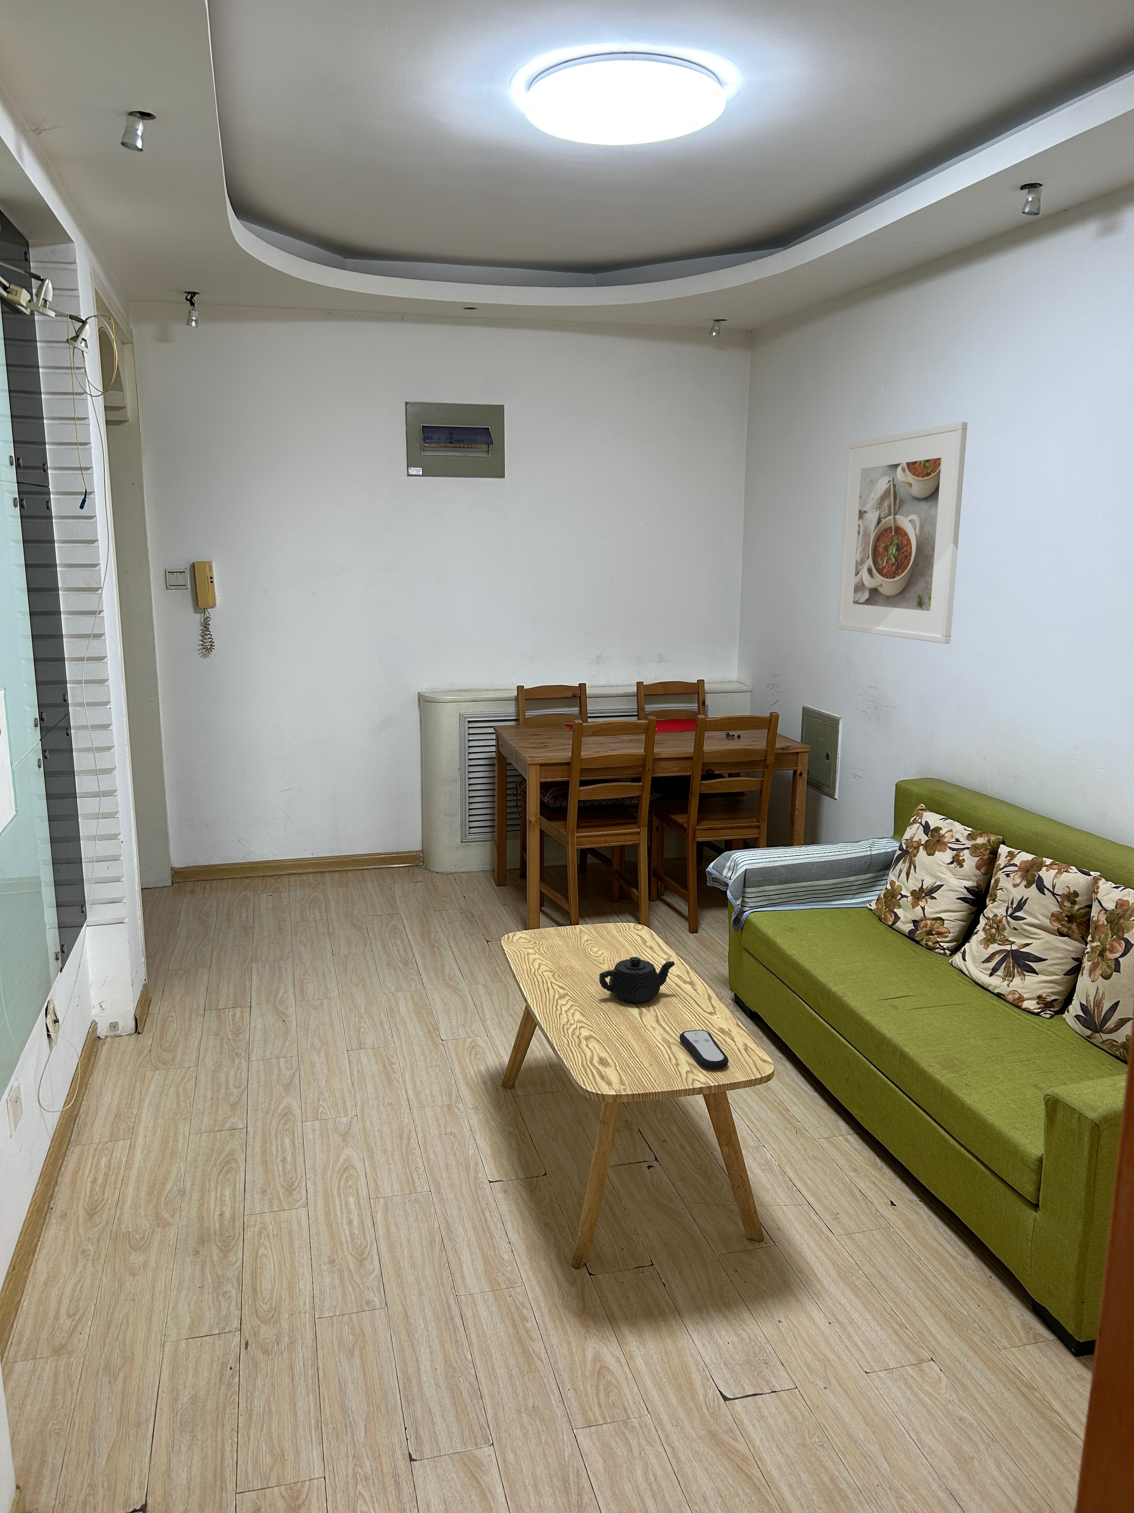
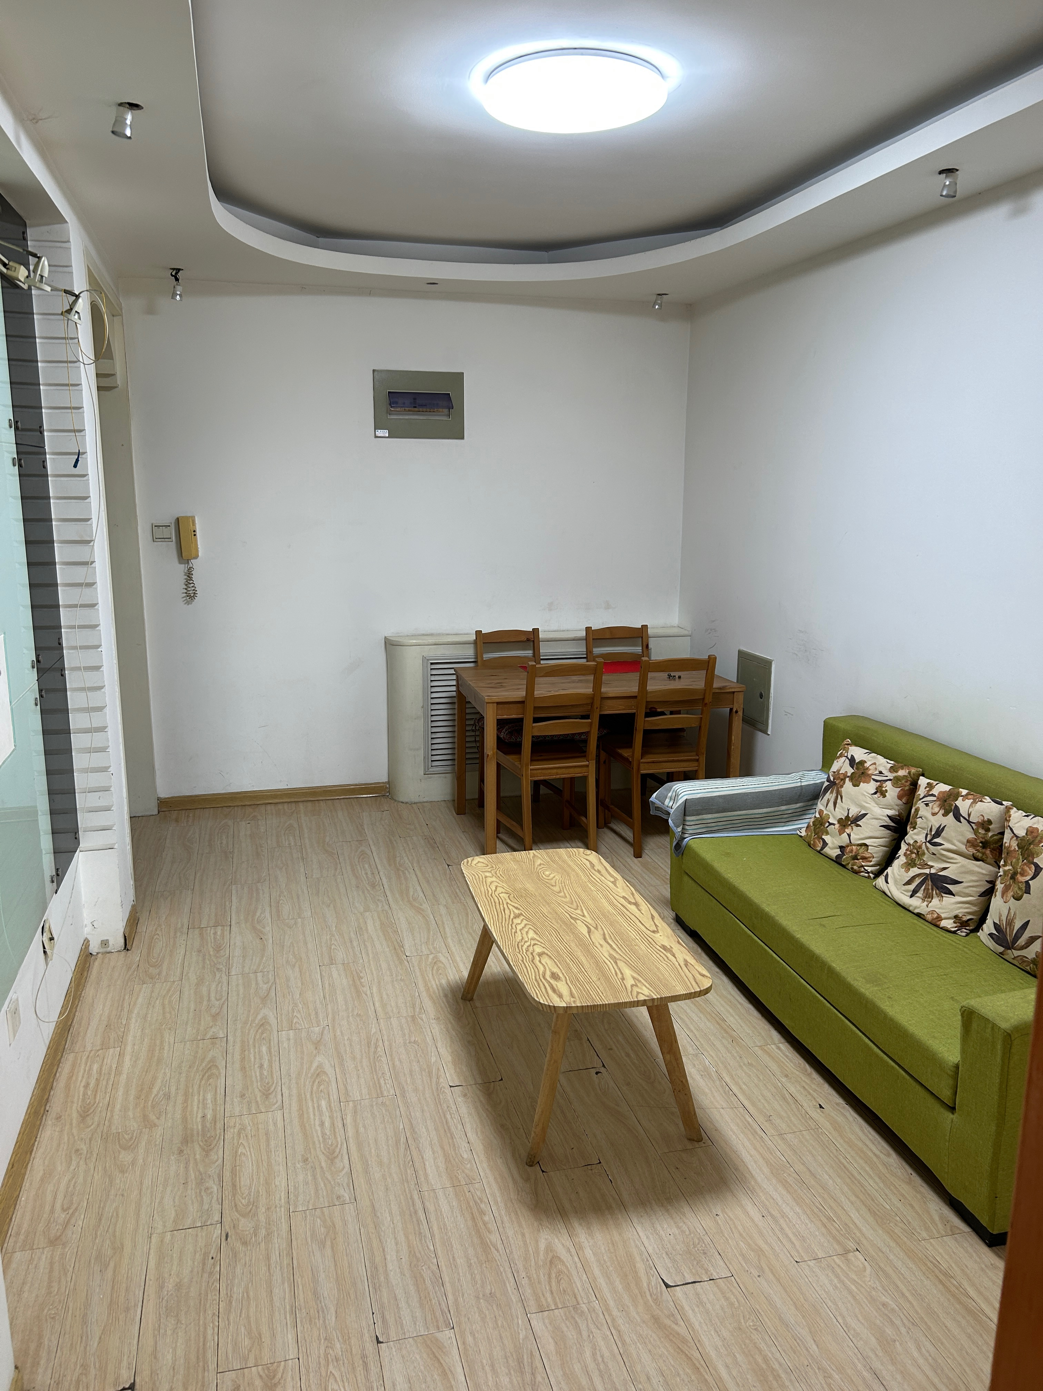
- remote control (704, 1048)
- teapot (637, 977)
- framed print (895, 536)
